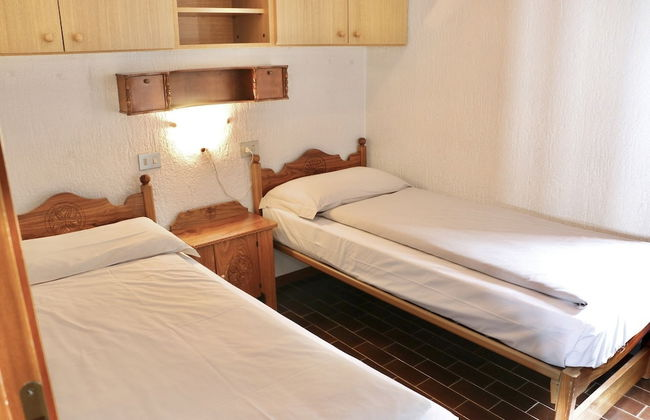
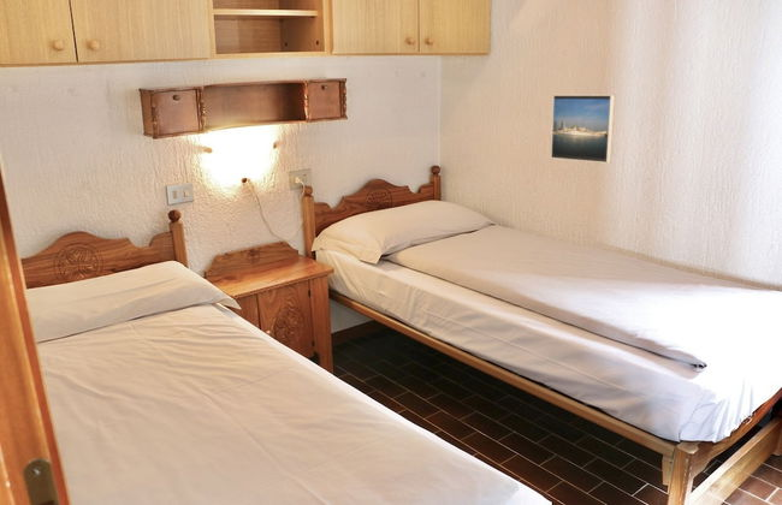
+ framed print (581, 127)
